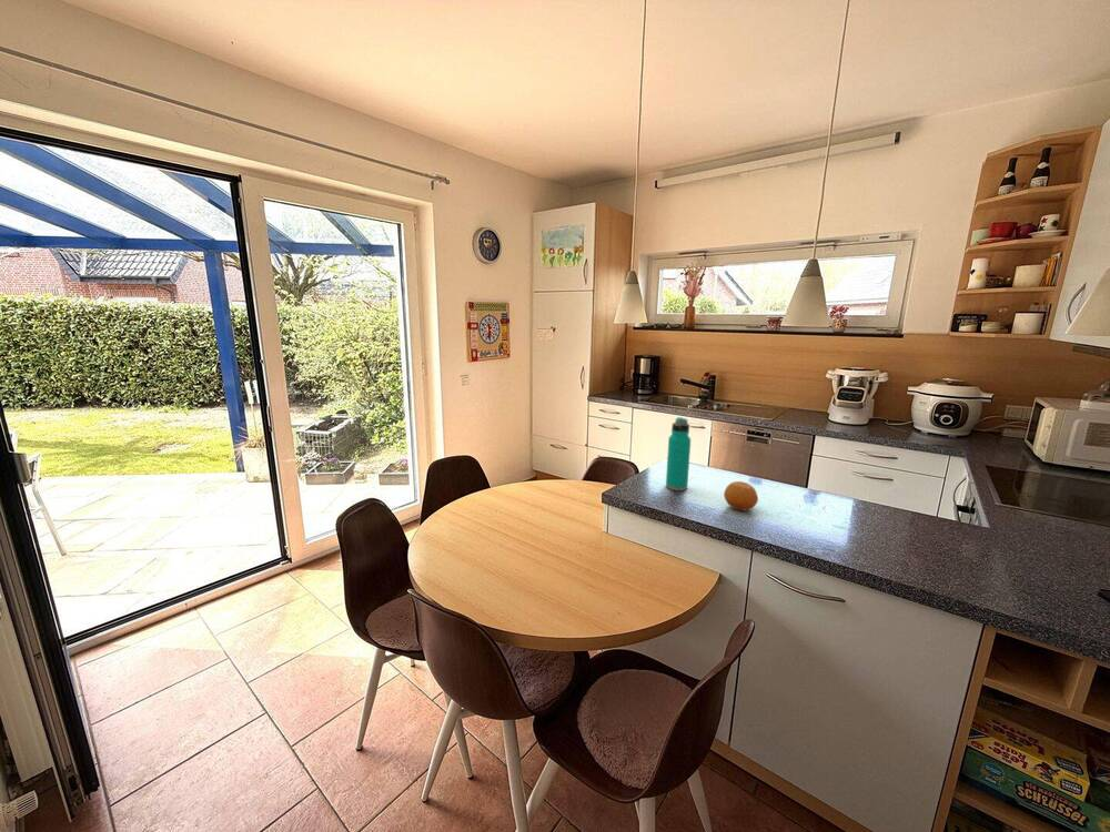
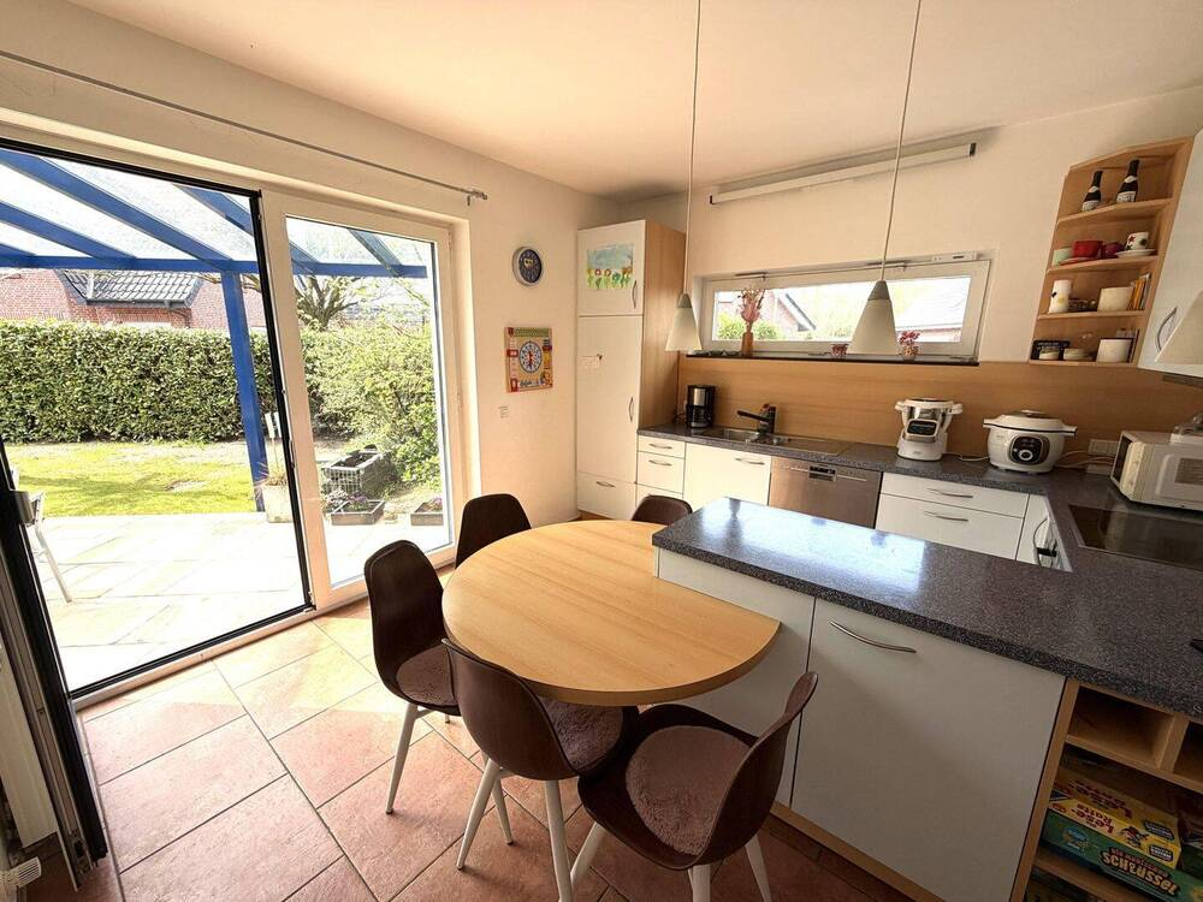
- fruit (740, 495)
- water bottle (678, 453)
